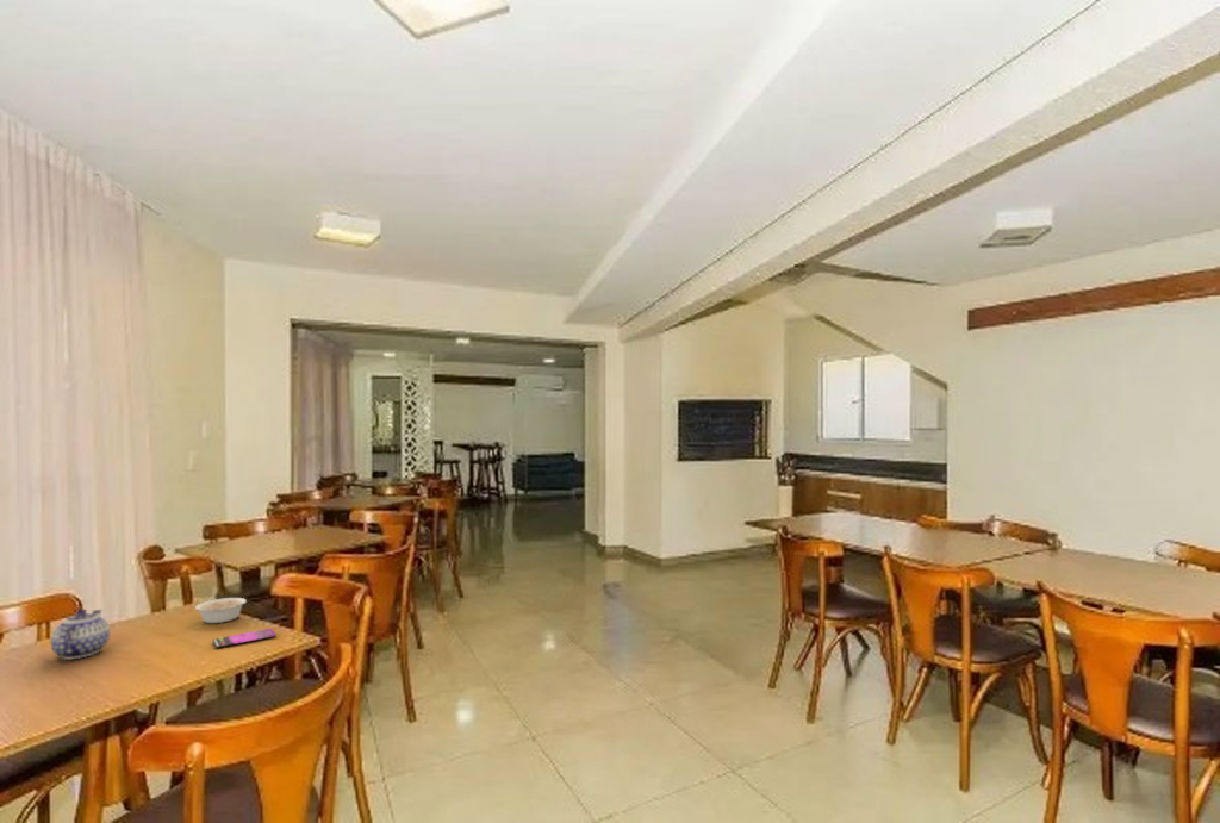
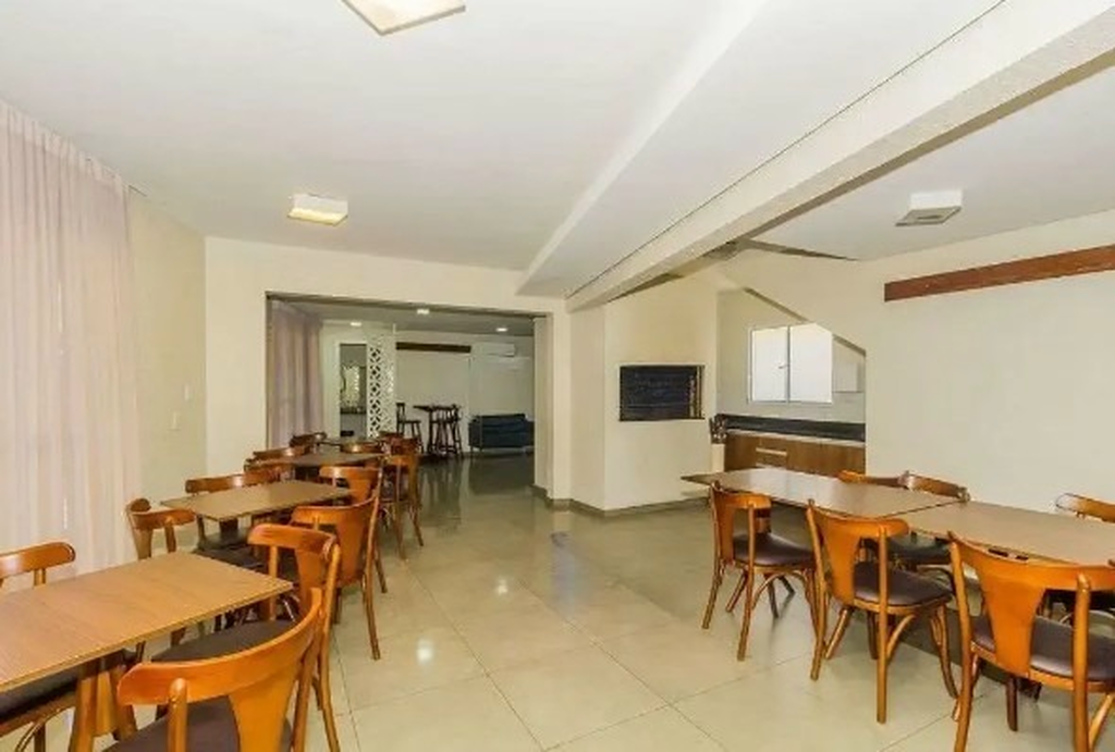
- smartphone (244, 637)
- legume (223, 609)
- teapot (81, 631)
